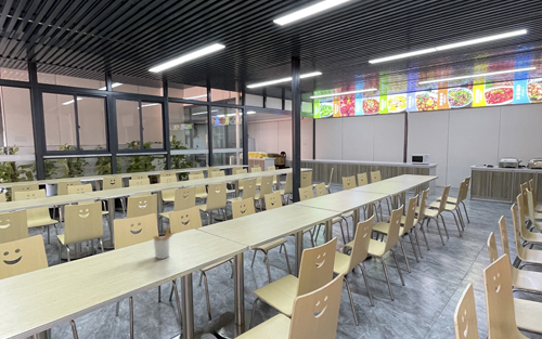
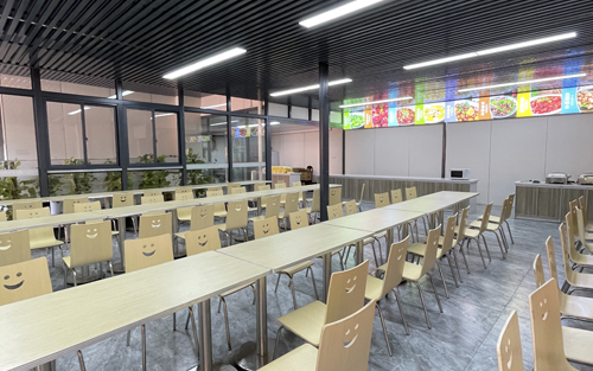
- utensil holder (164, 243)
